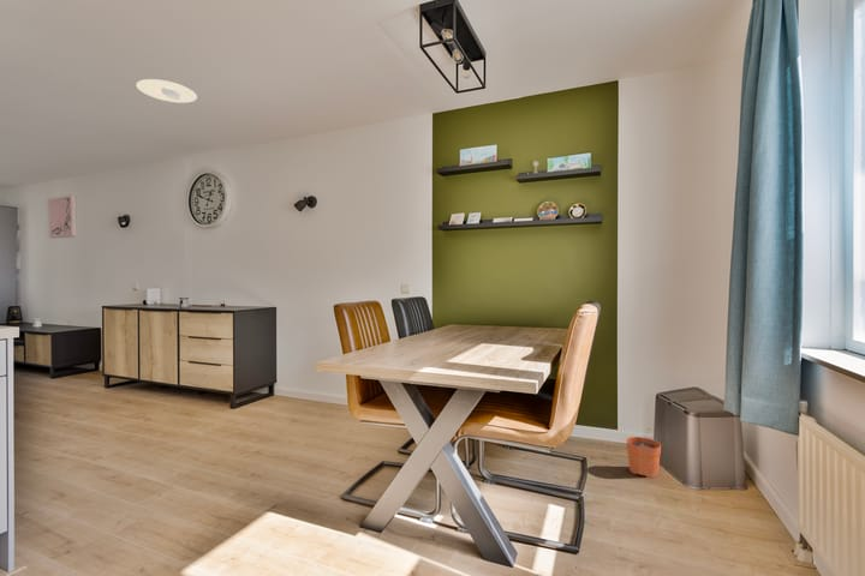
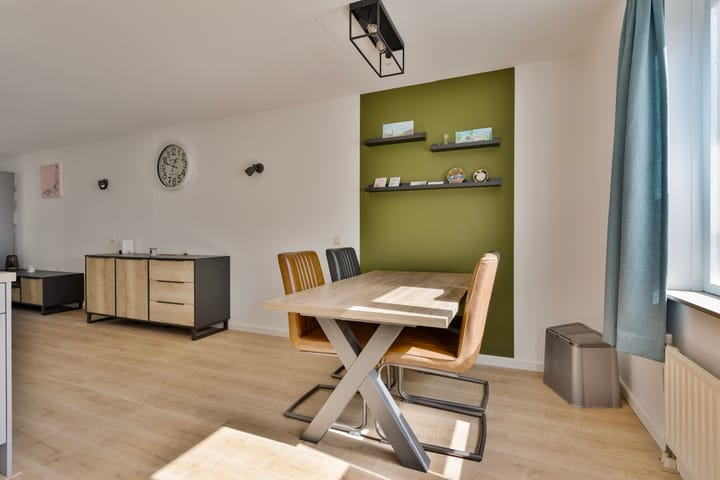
- plant pot (643, 449)
- recessed light (167, 89)
